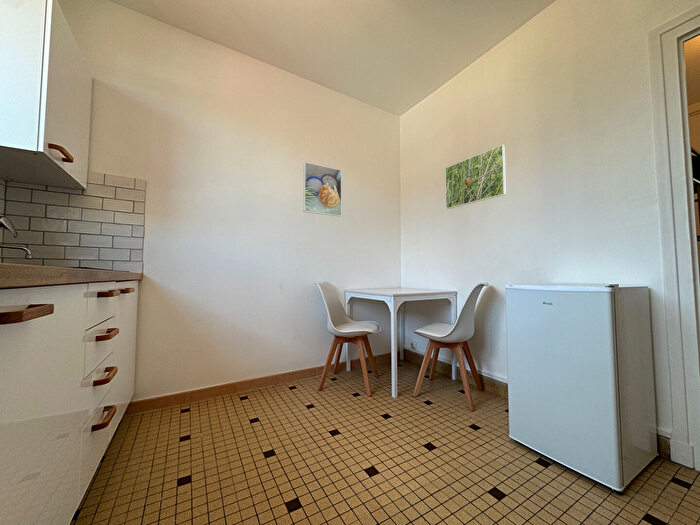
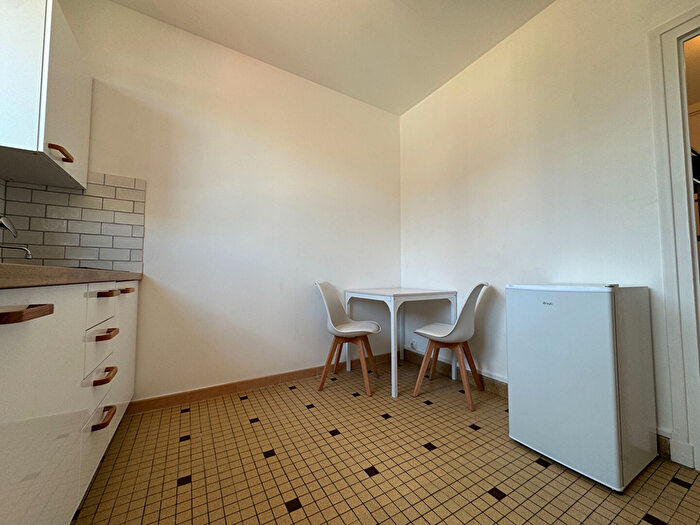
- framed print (472, 180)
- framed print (323, 190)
